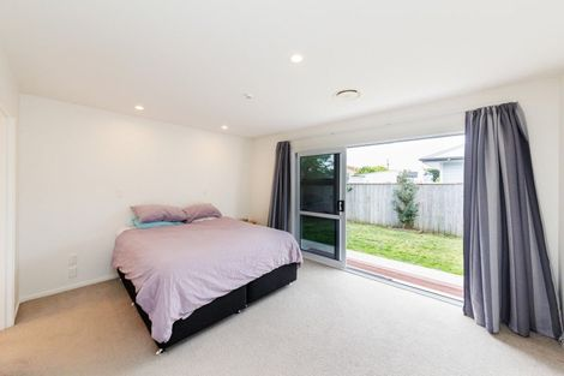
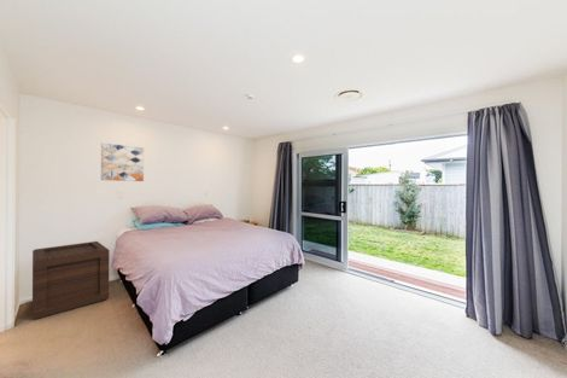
+ wall art (123, 163)
+ wooden crate (71, 274)
